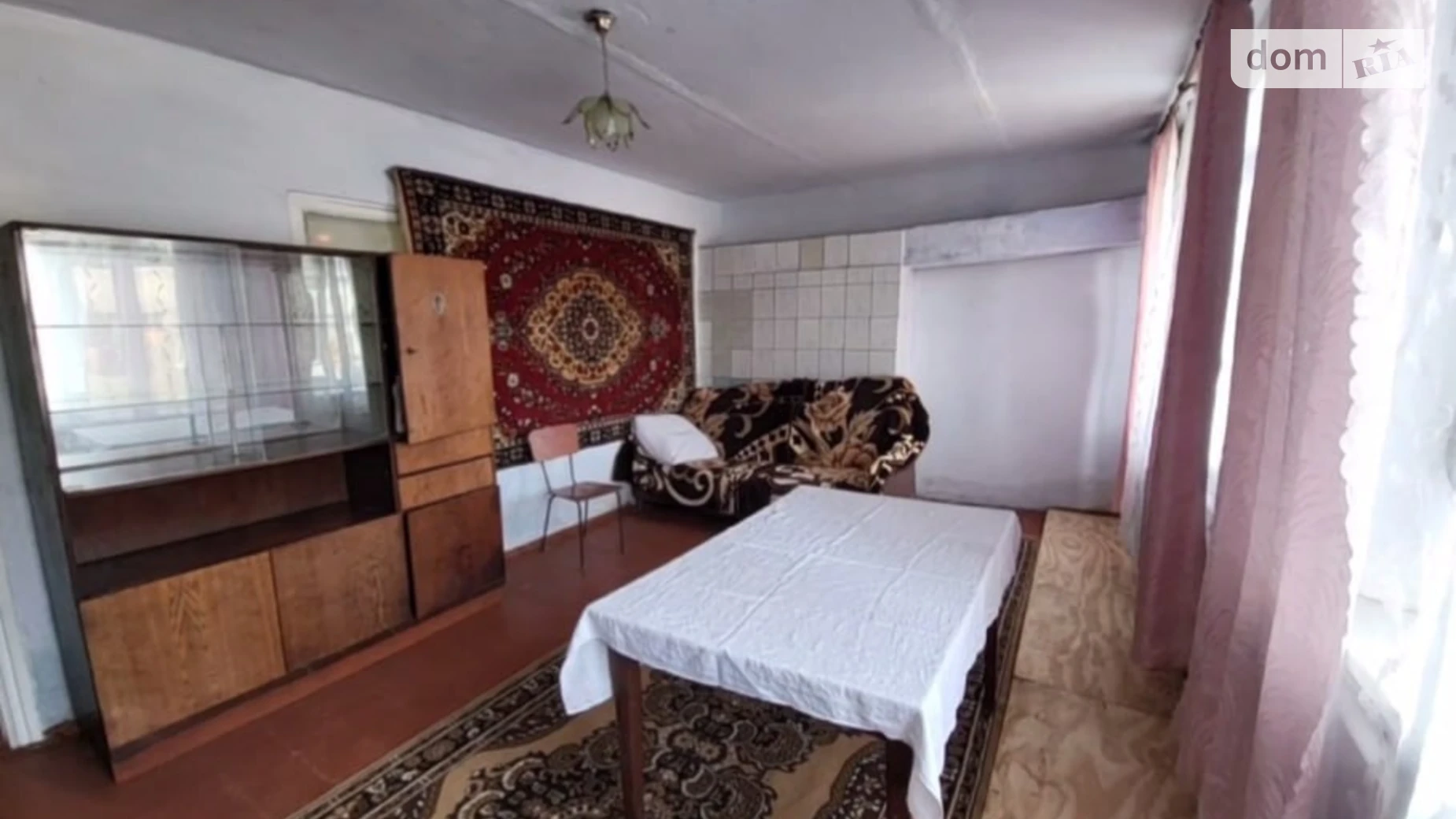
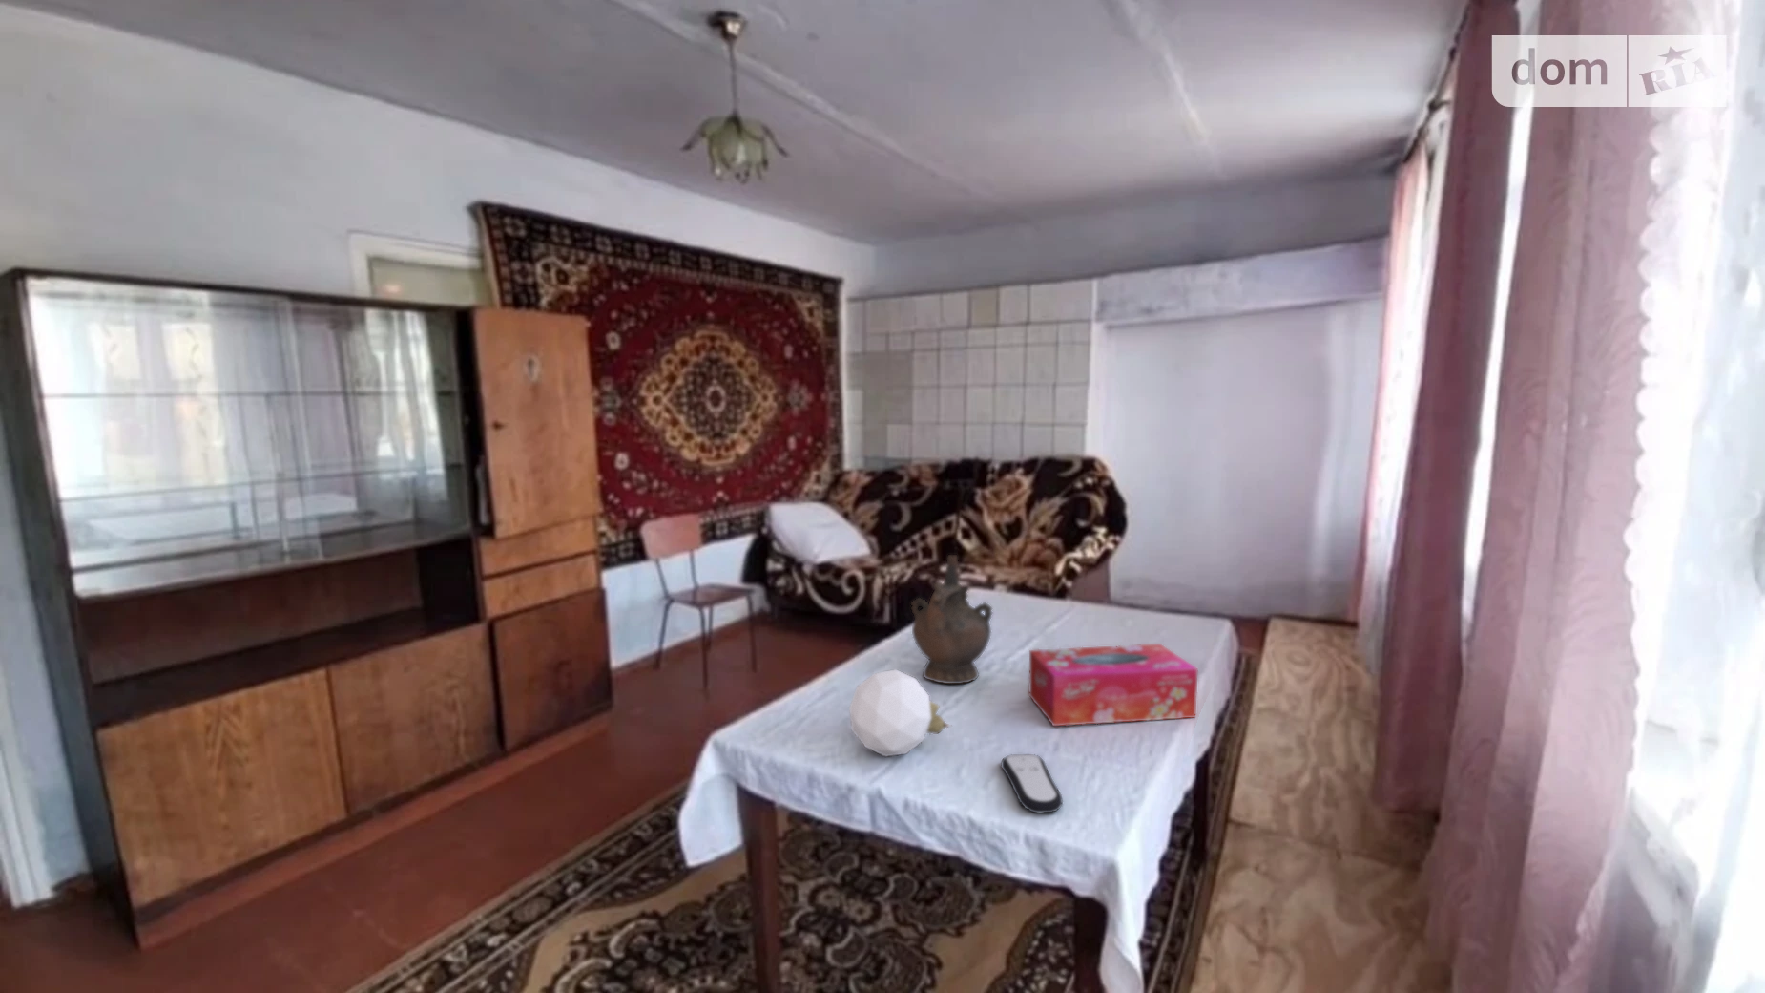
+ remote control (1032, 781)
+ decorative egg (895, 710)
+ tissue box (1109, 681)
+ ceremonial vessel (949, 616)
